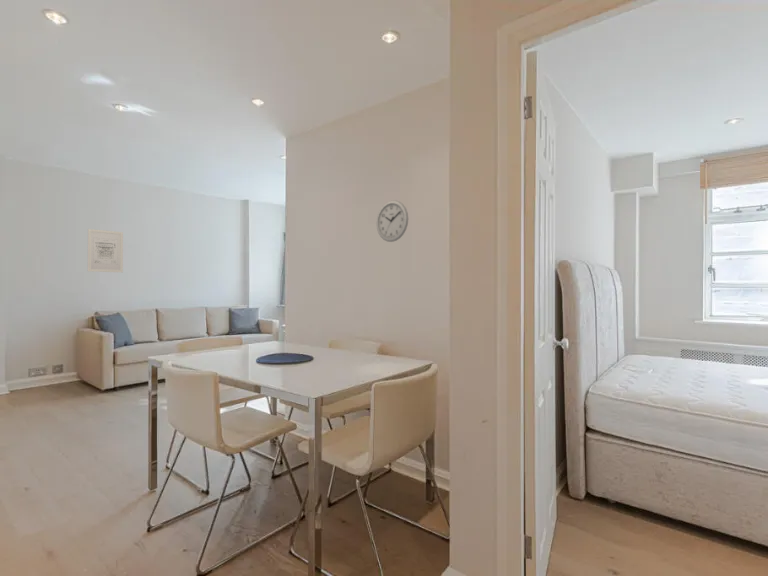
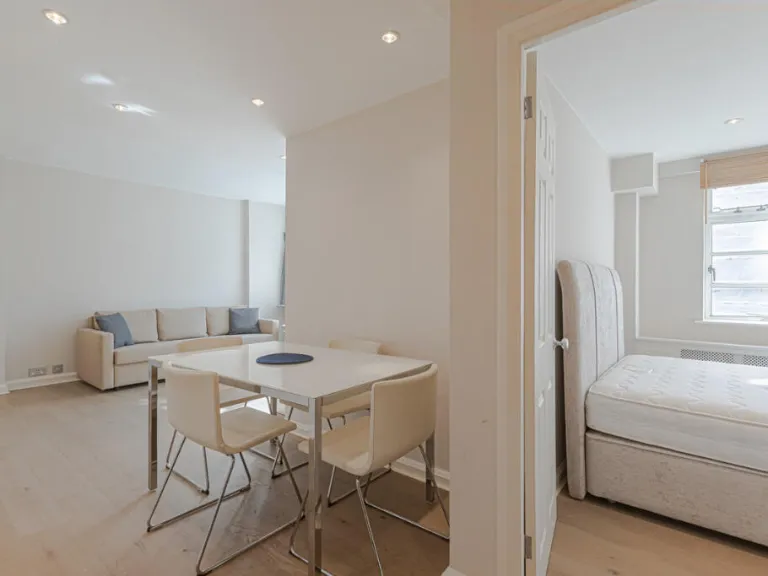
- wall clock (391, 220)
- wall art (105, 251)
